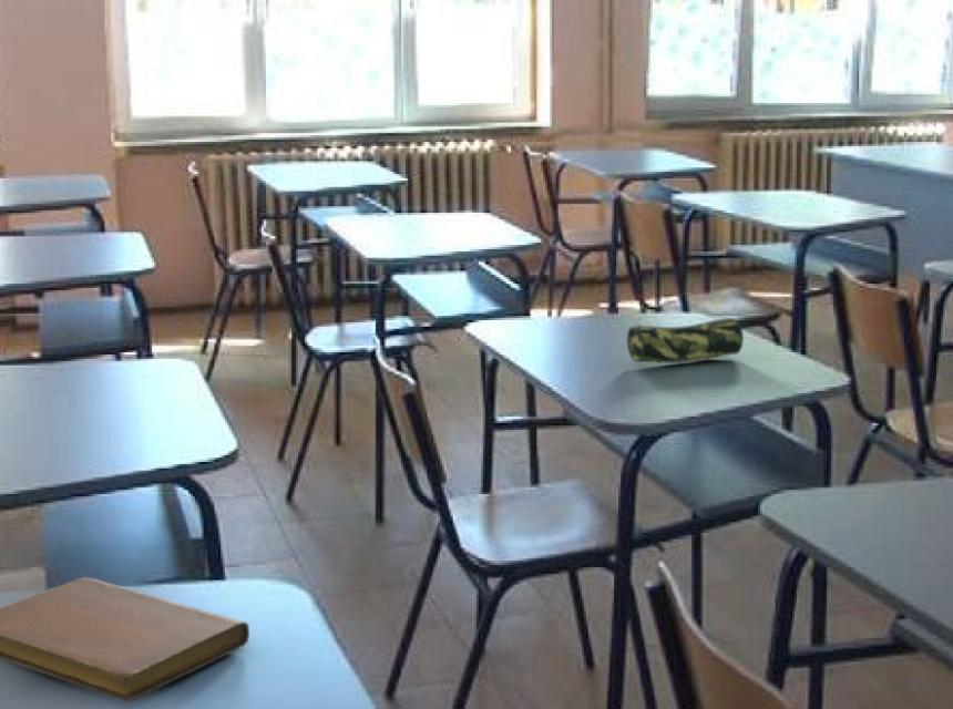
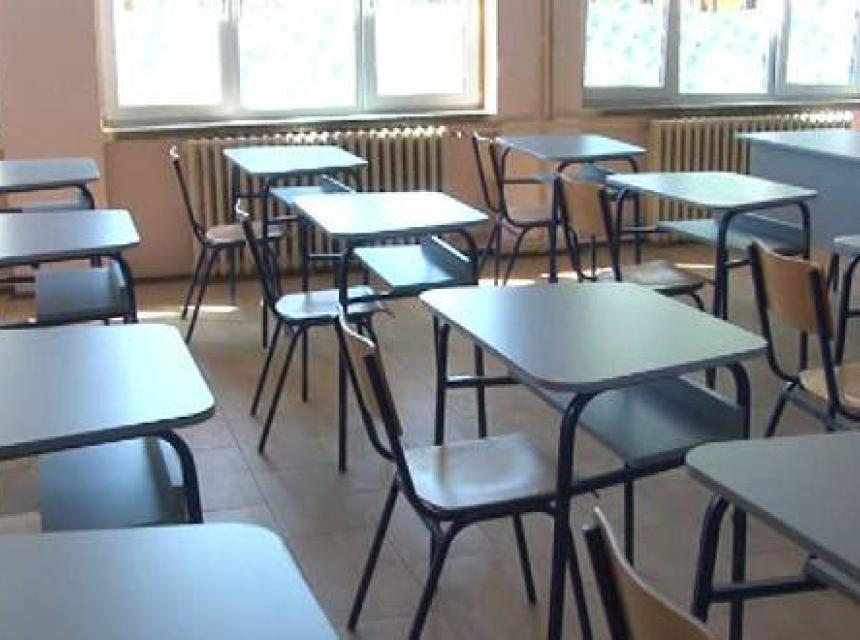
- notebook (105, 633)
- pencil case (682, 341)
